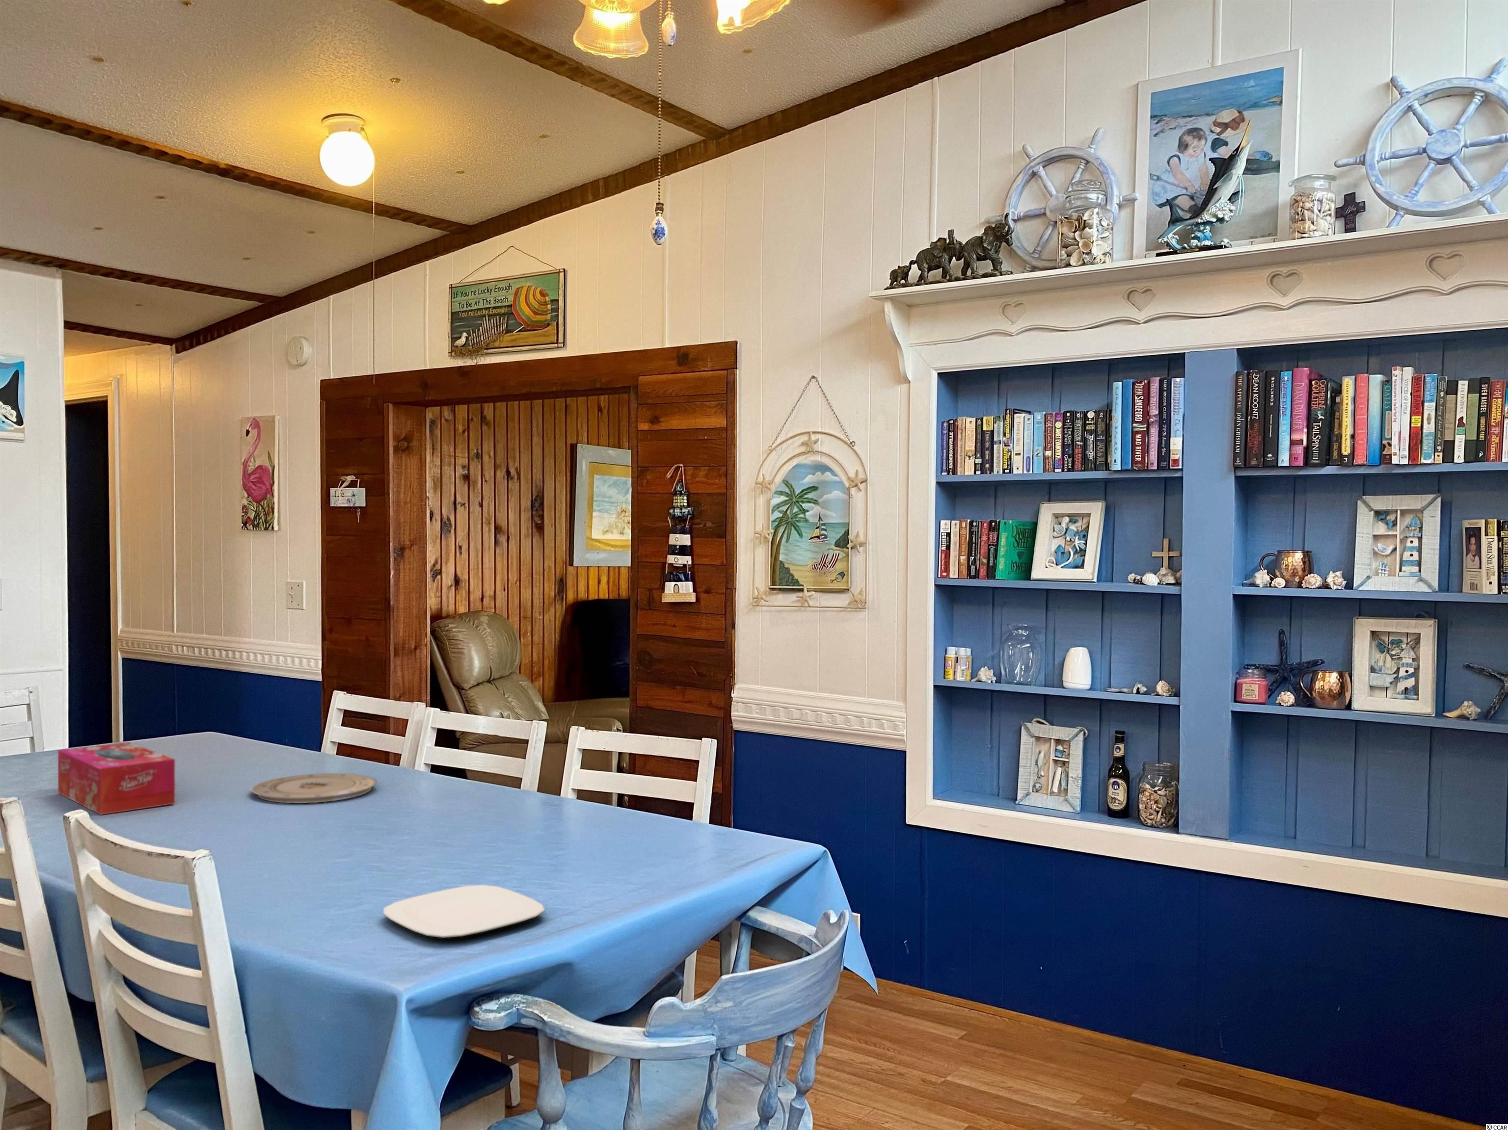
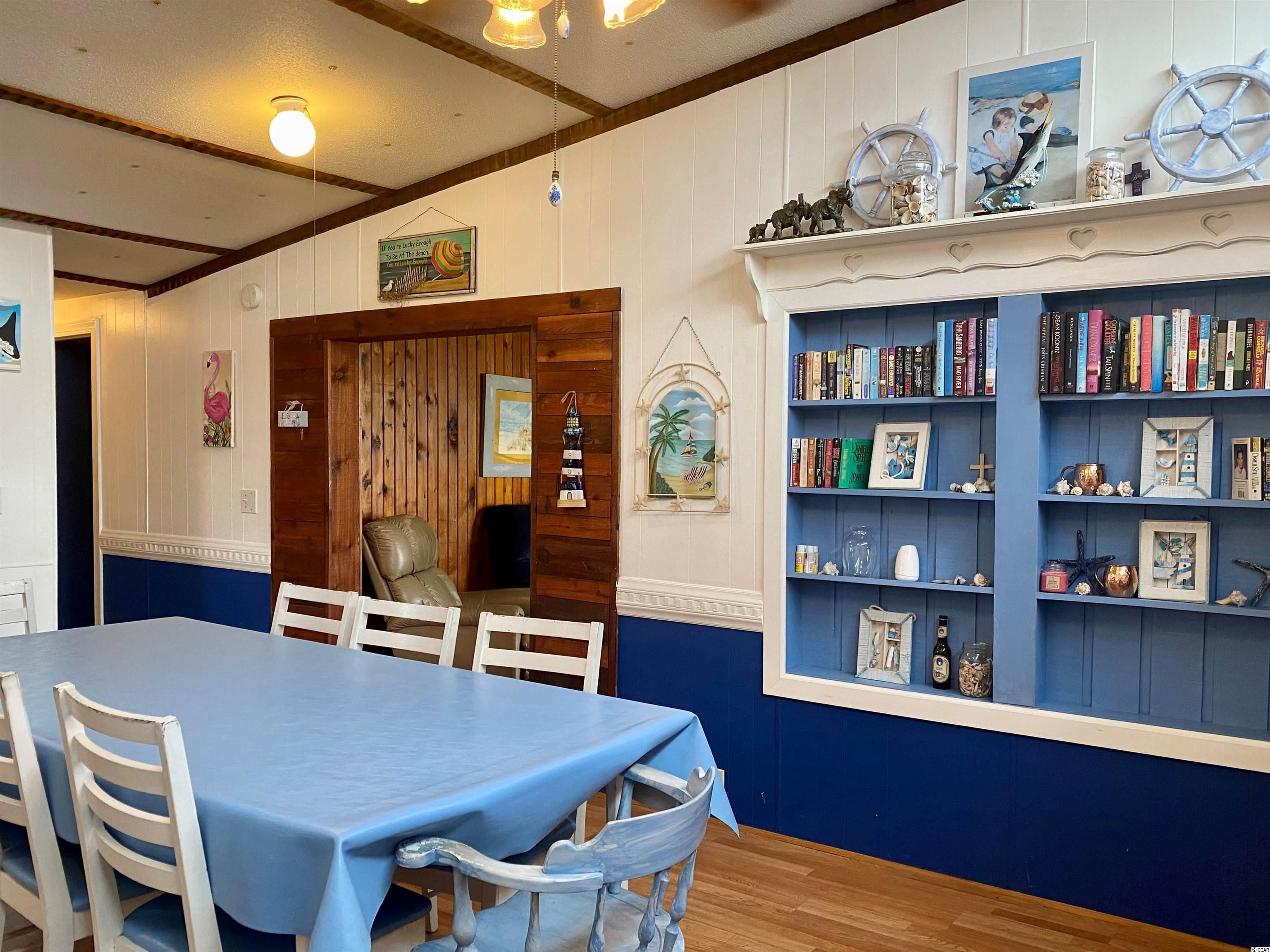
- plate (315, 787)
- tissue box (115, 776)
- plate (464, 913)
